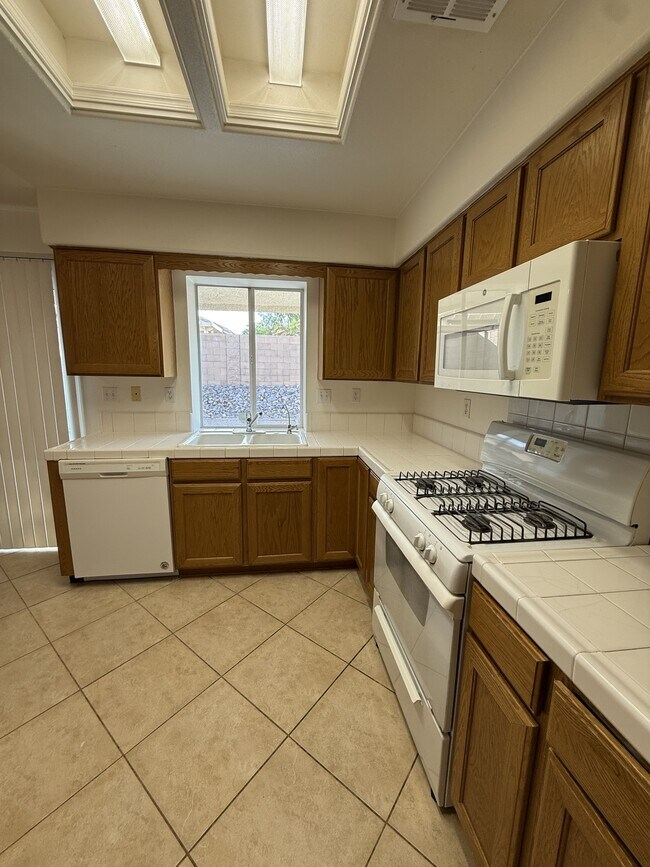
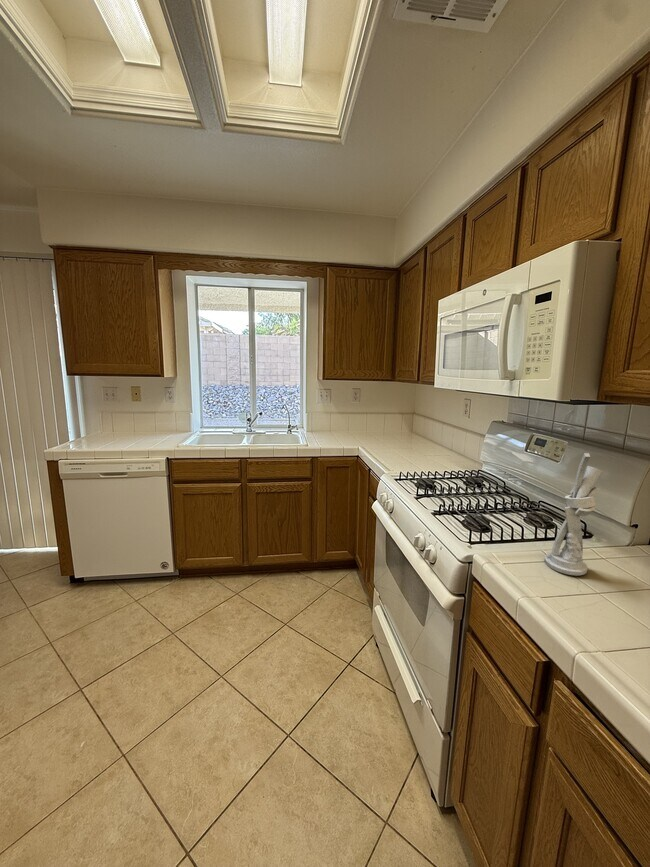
+ utensil holder (574, 510)
